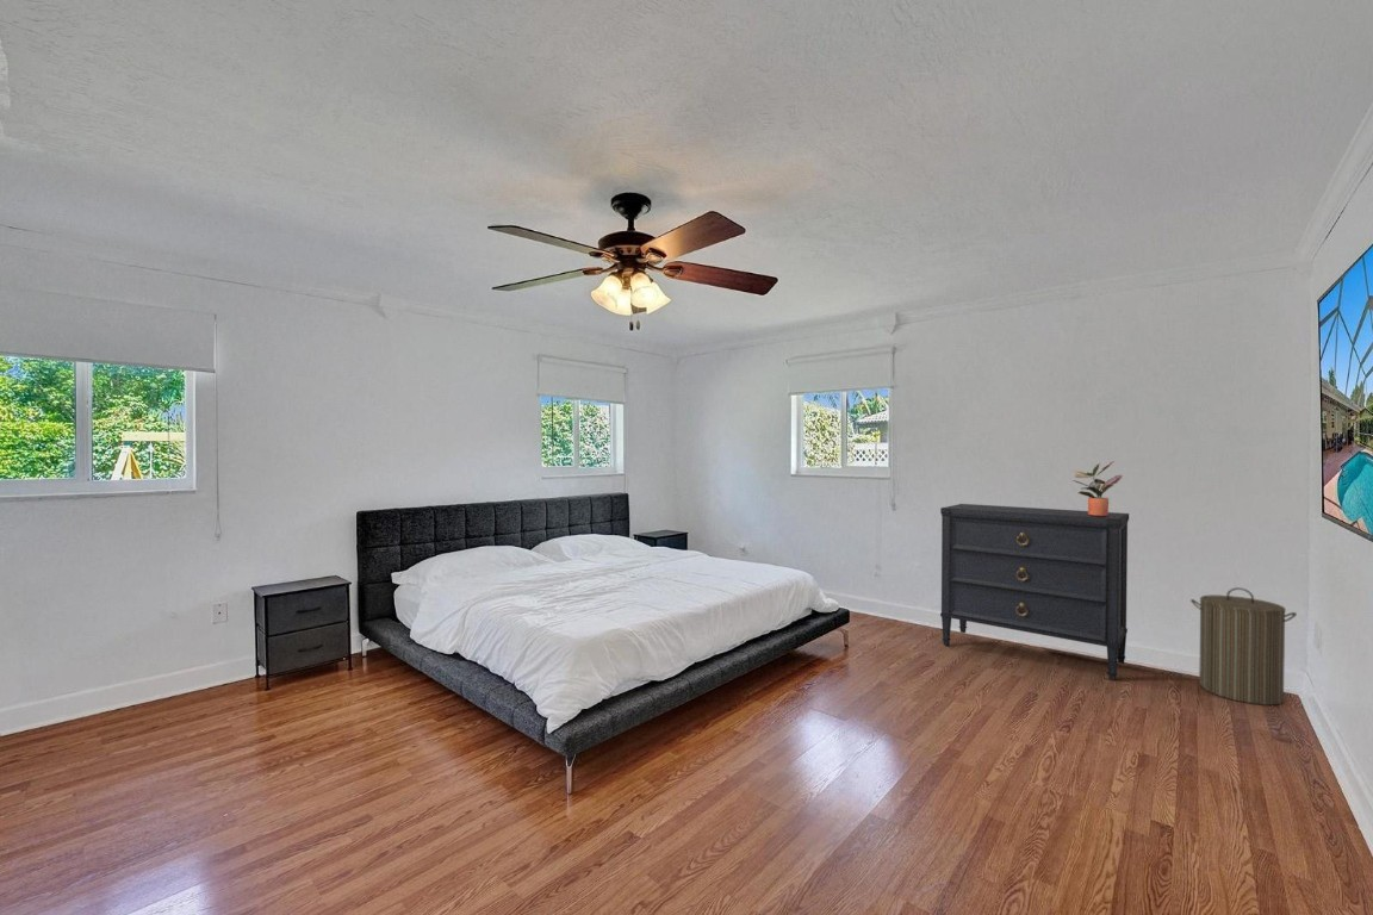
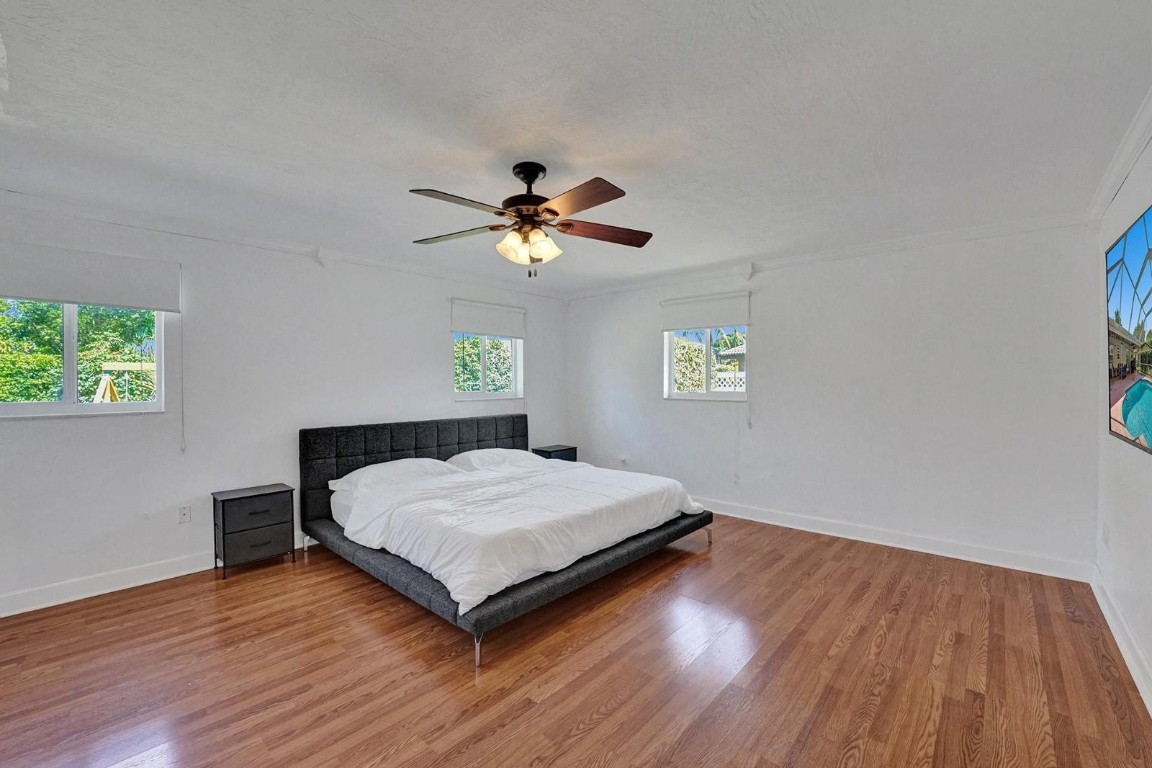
- laundry hamper (1241, 640)
- potted plant (1092, 487)
- dresser (1030, 581)
